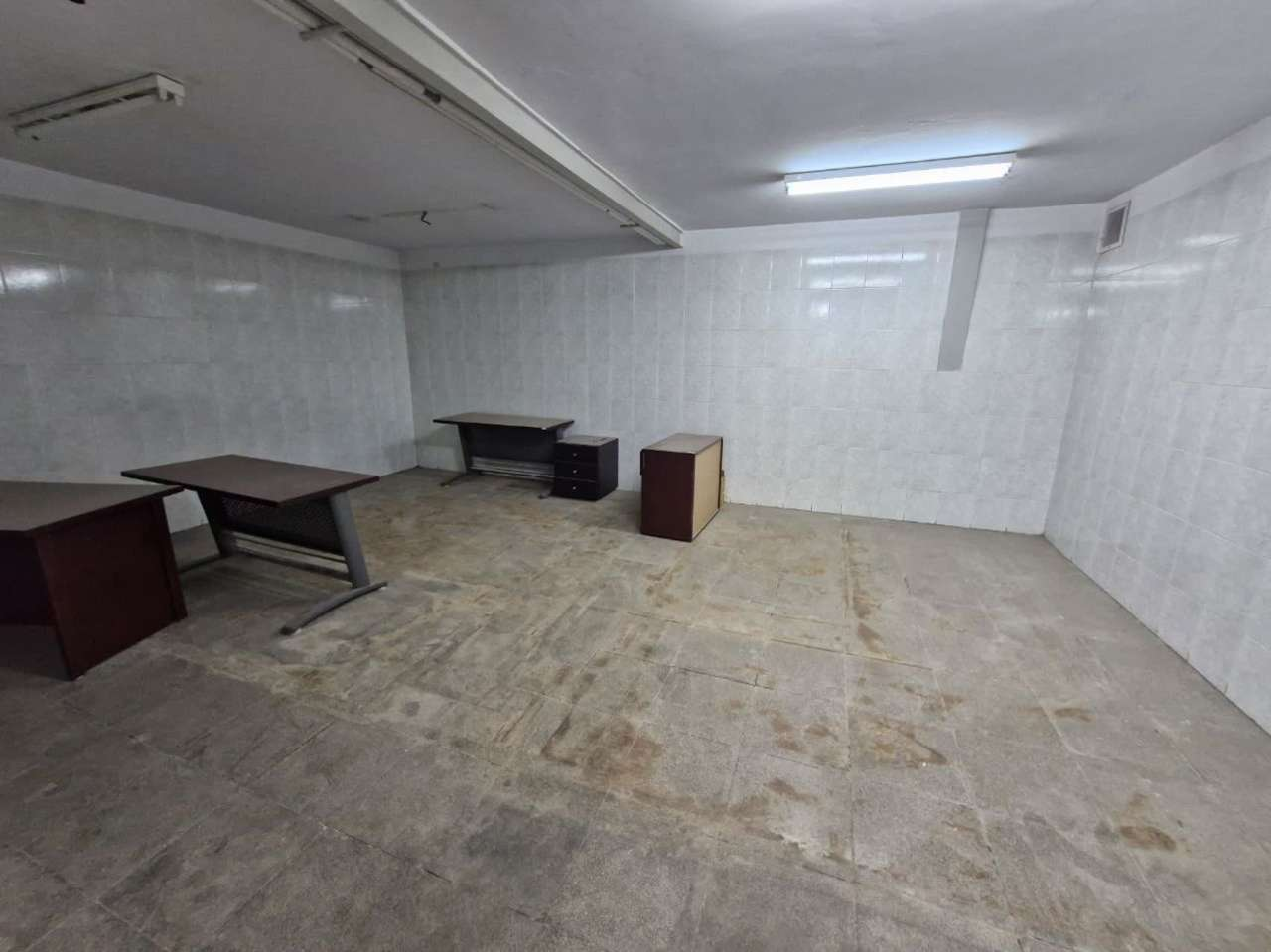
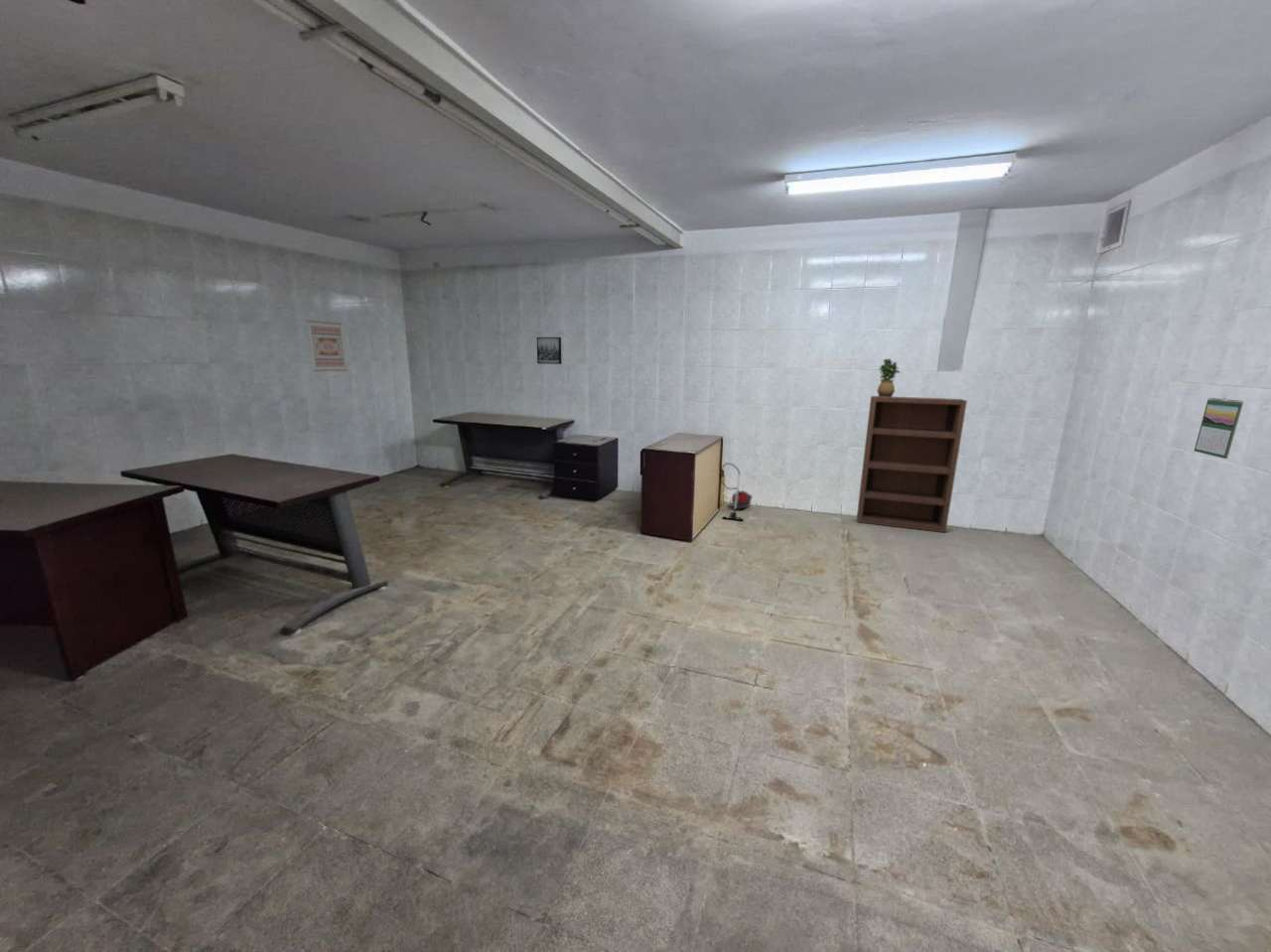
+ calendar (1217, 427)
+ wall art (328, 346)
+ potted plant (888, 377)
+ wall art (548, 350)
+ bookcase (908, 463)
+ vacuum cleaner (734, 487)
